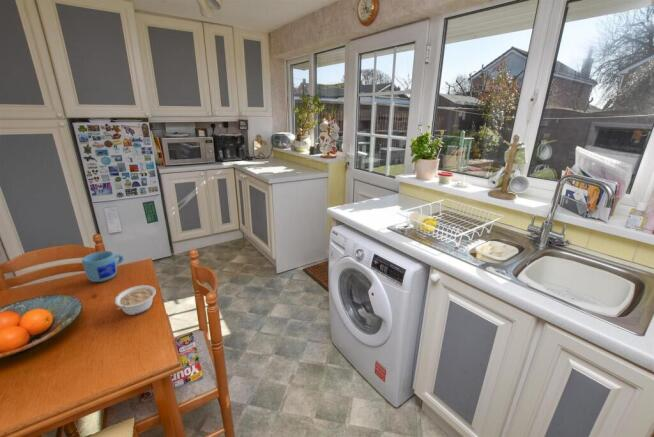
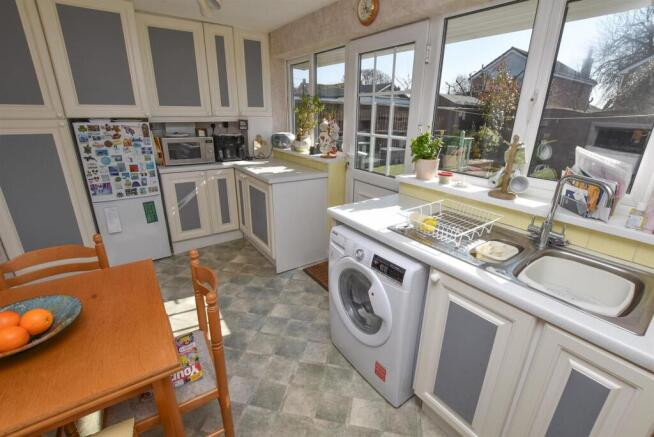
- legume (136, 300)
- mug (105, 265)
